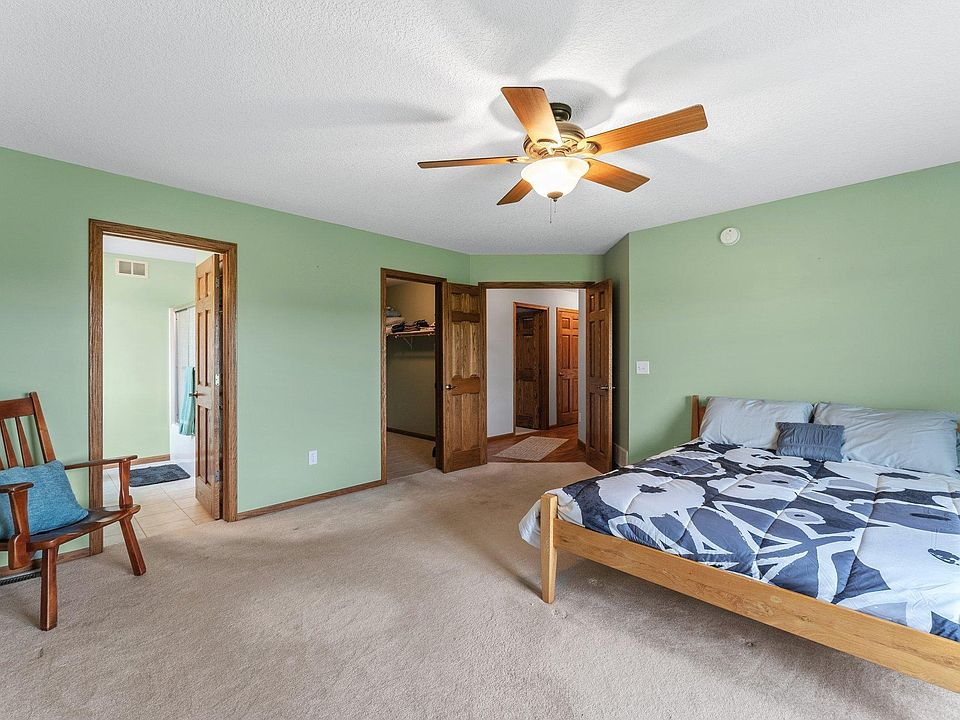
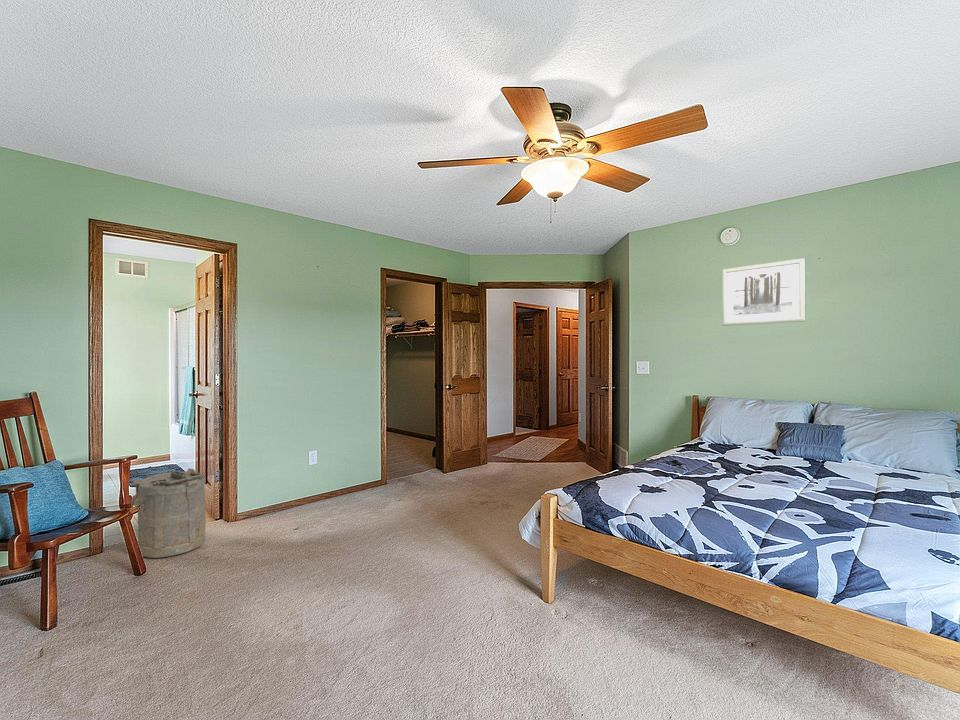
+ wall art (761, 293)
+ laundry hamper (169, 509)
